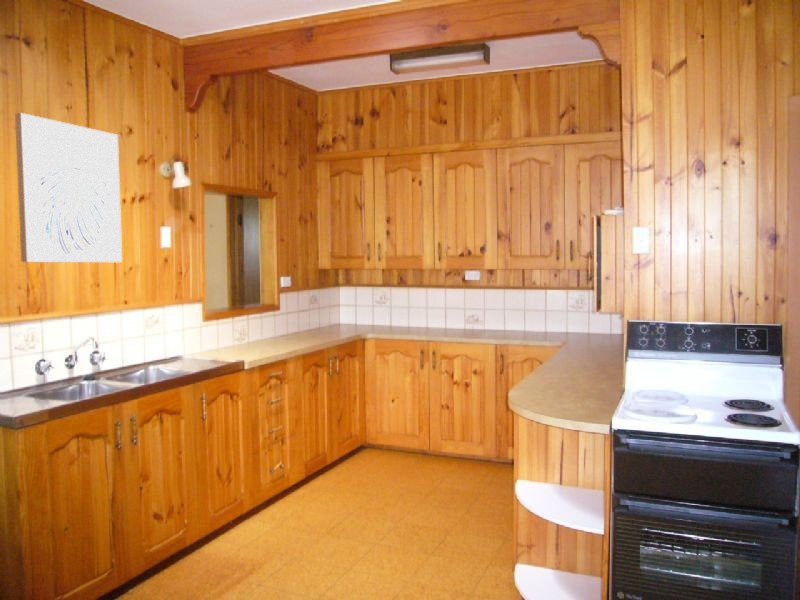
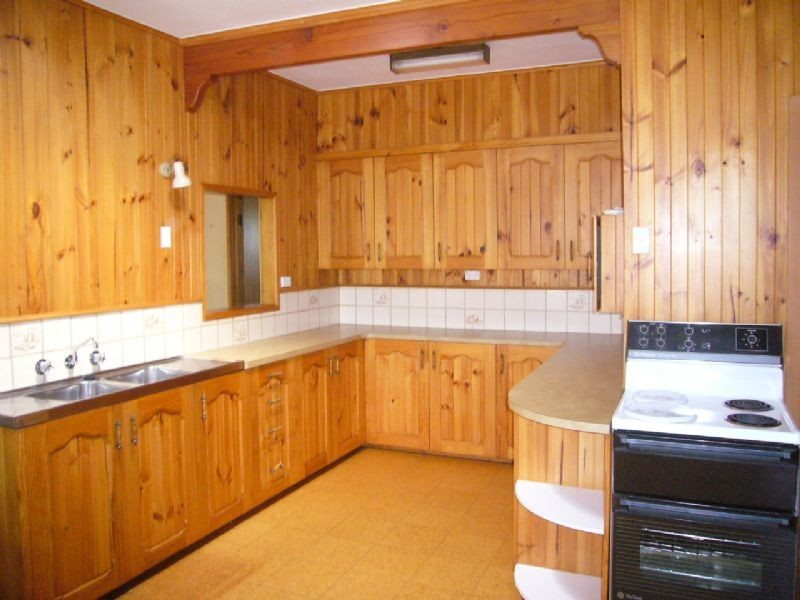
- wall art (72, 193)
